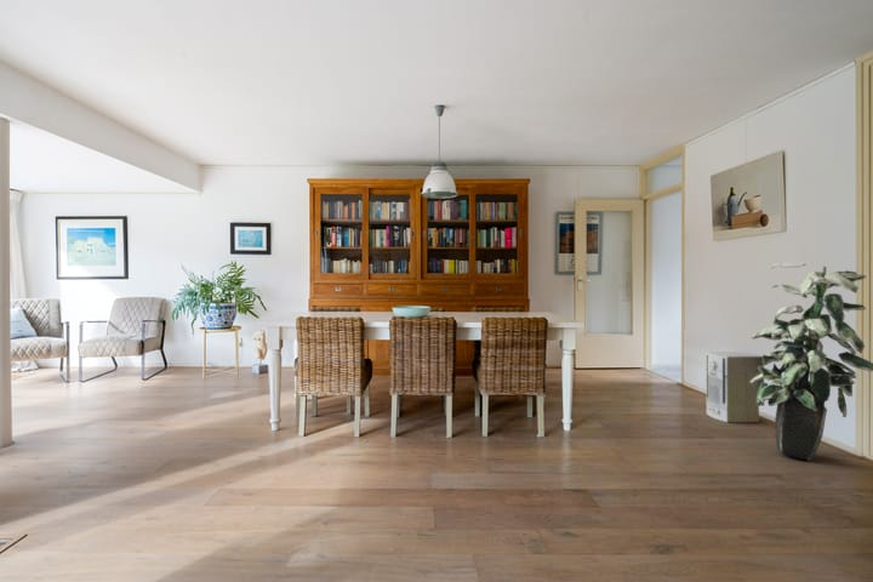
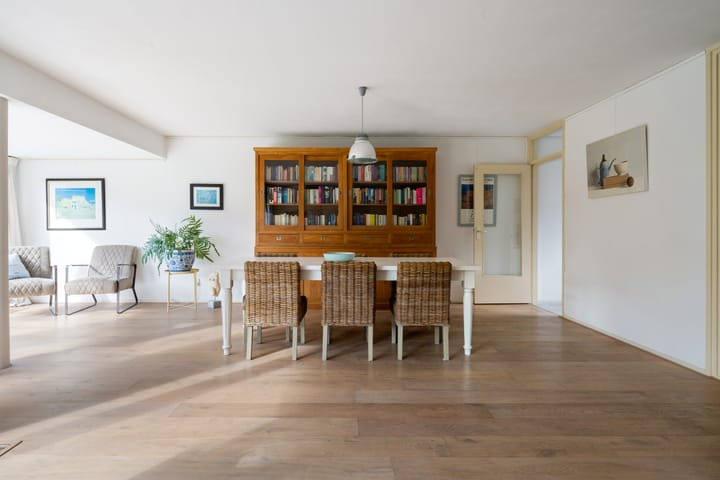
- indoor plant (803, 358)
- air purifier (734, 386)
